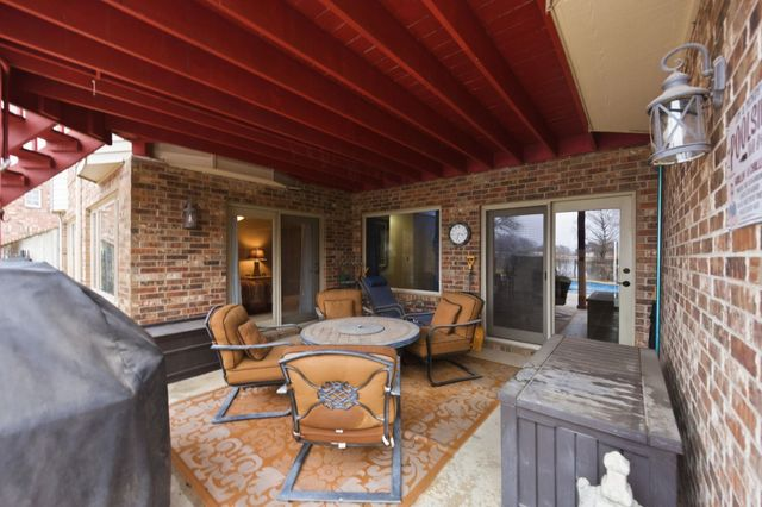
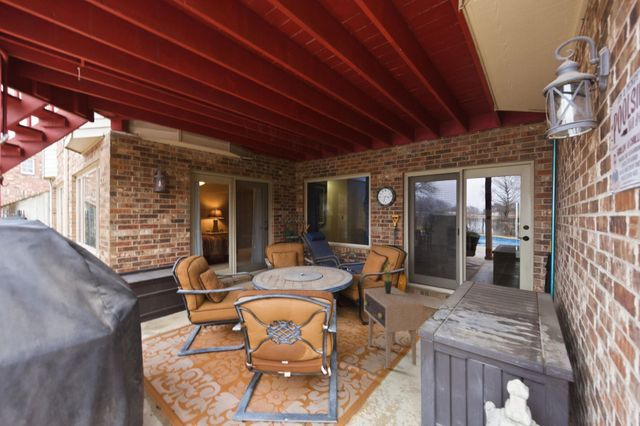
+ side table (389, 325)
+ potted plant (386, 276)
